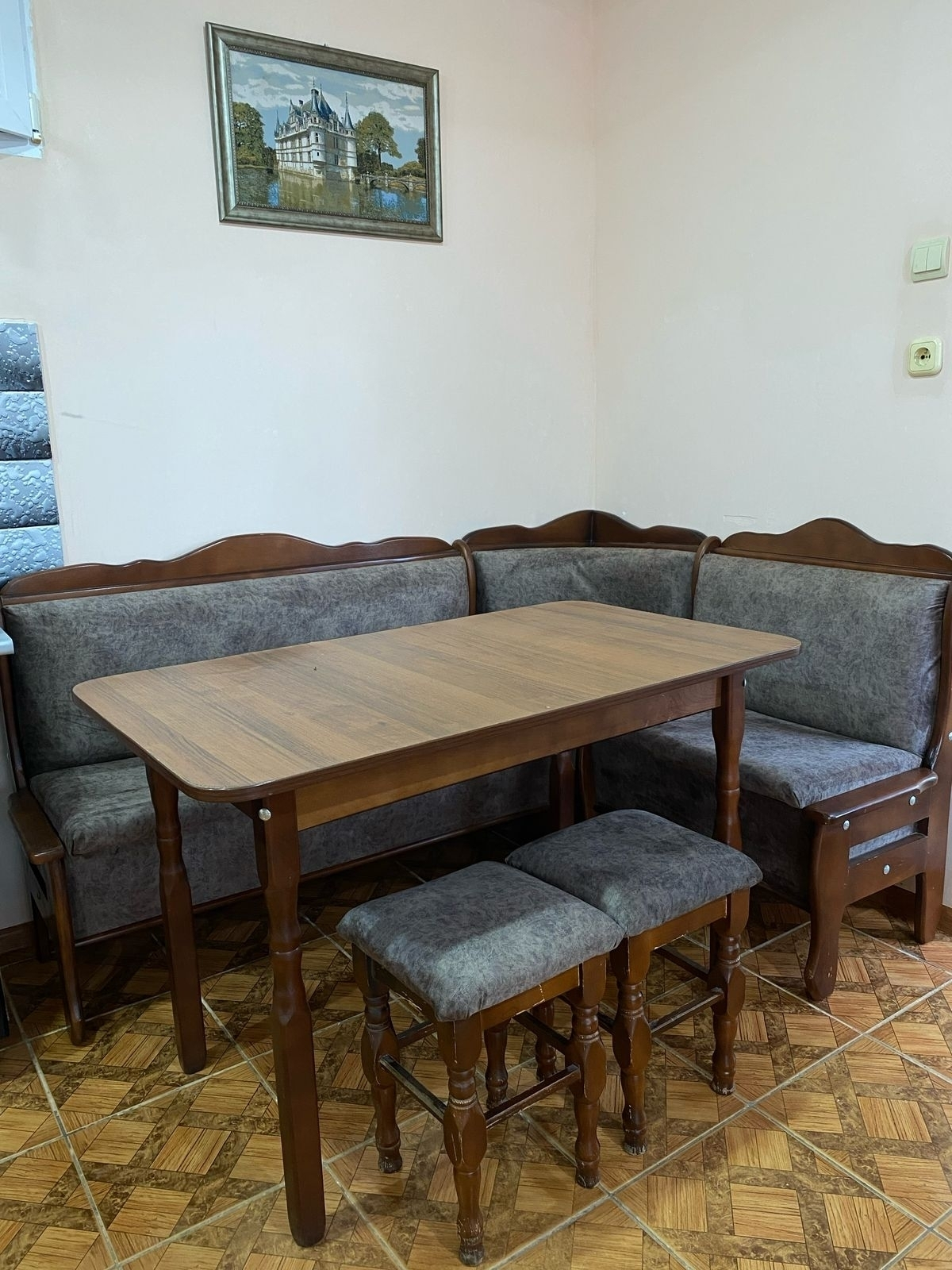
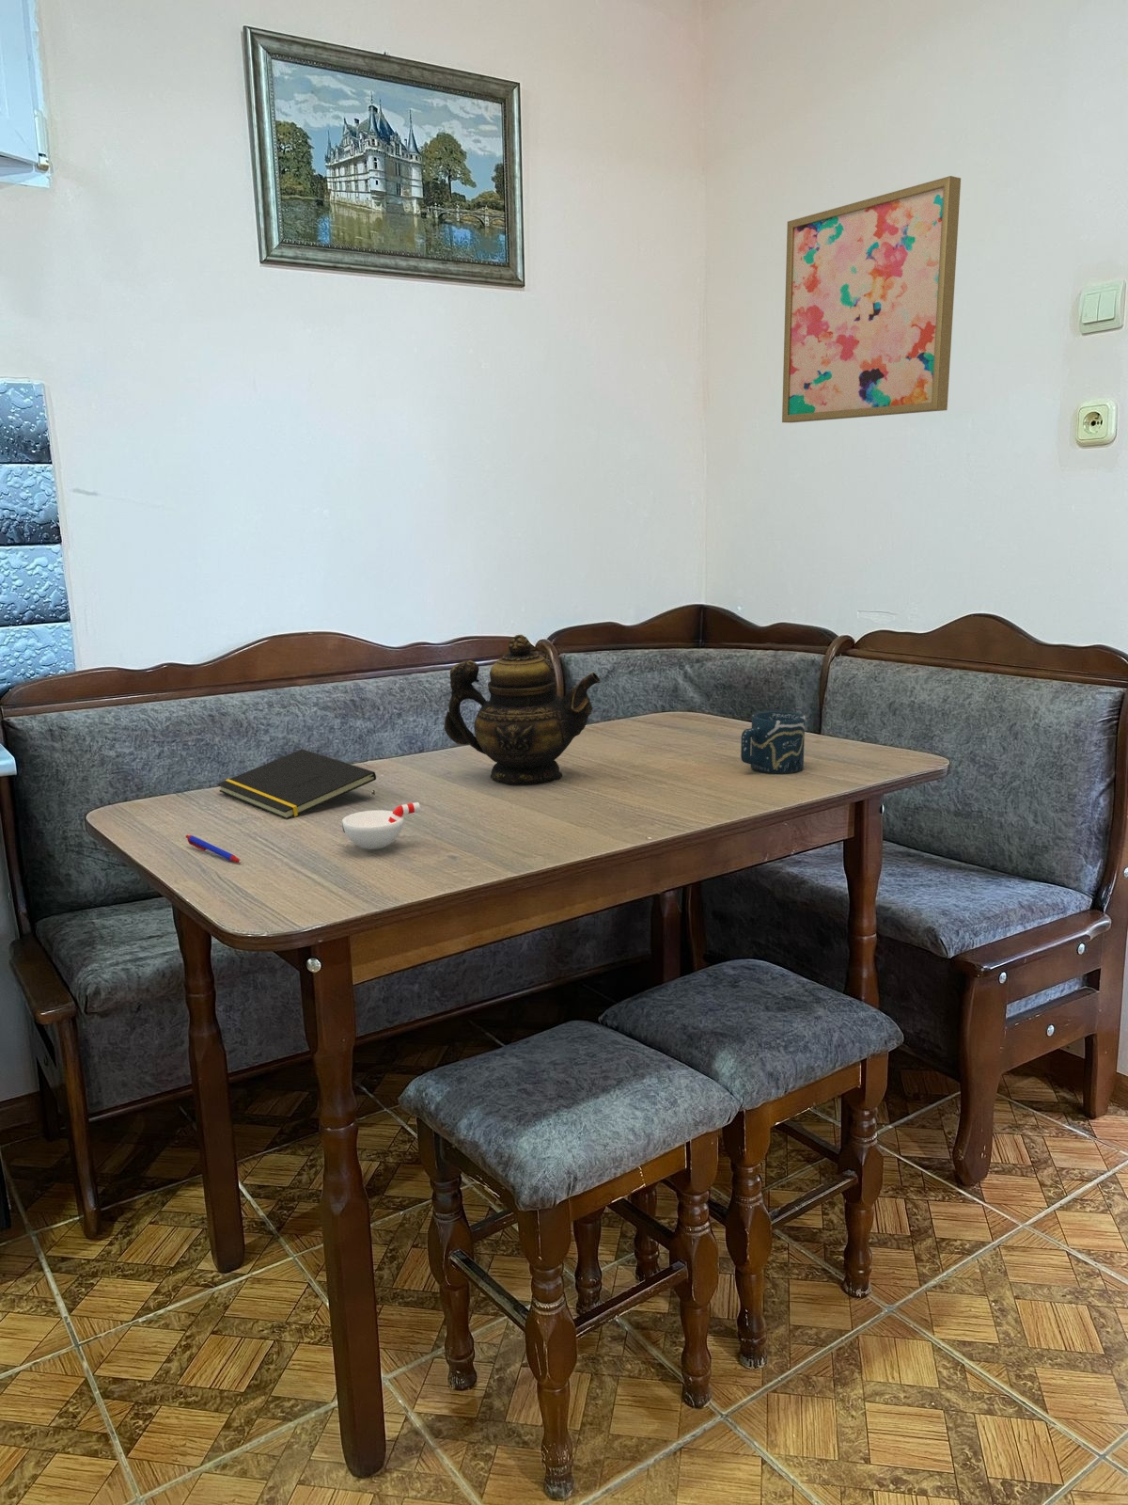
+ teapot (521, 706)
+ cup (380, 827)
+ notepad (295, 782)
+ cup (771, 742)
+ pen (212, 848)
+ wall art (863, 312)
